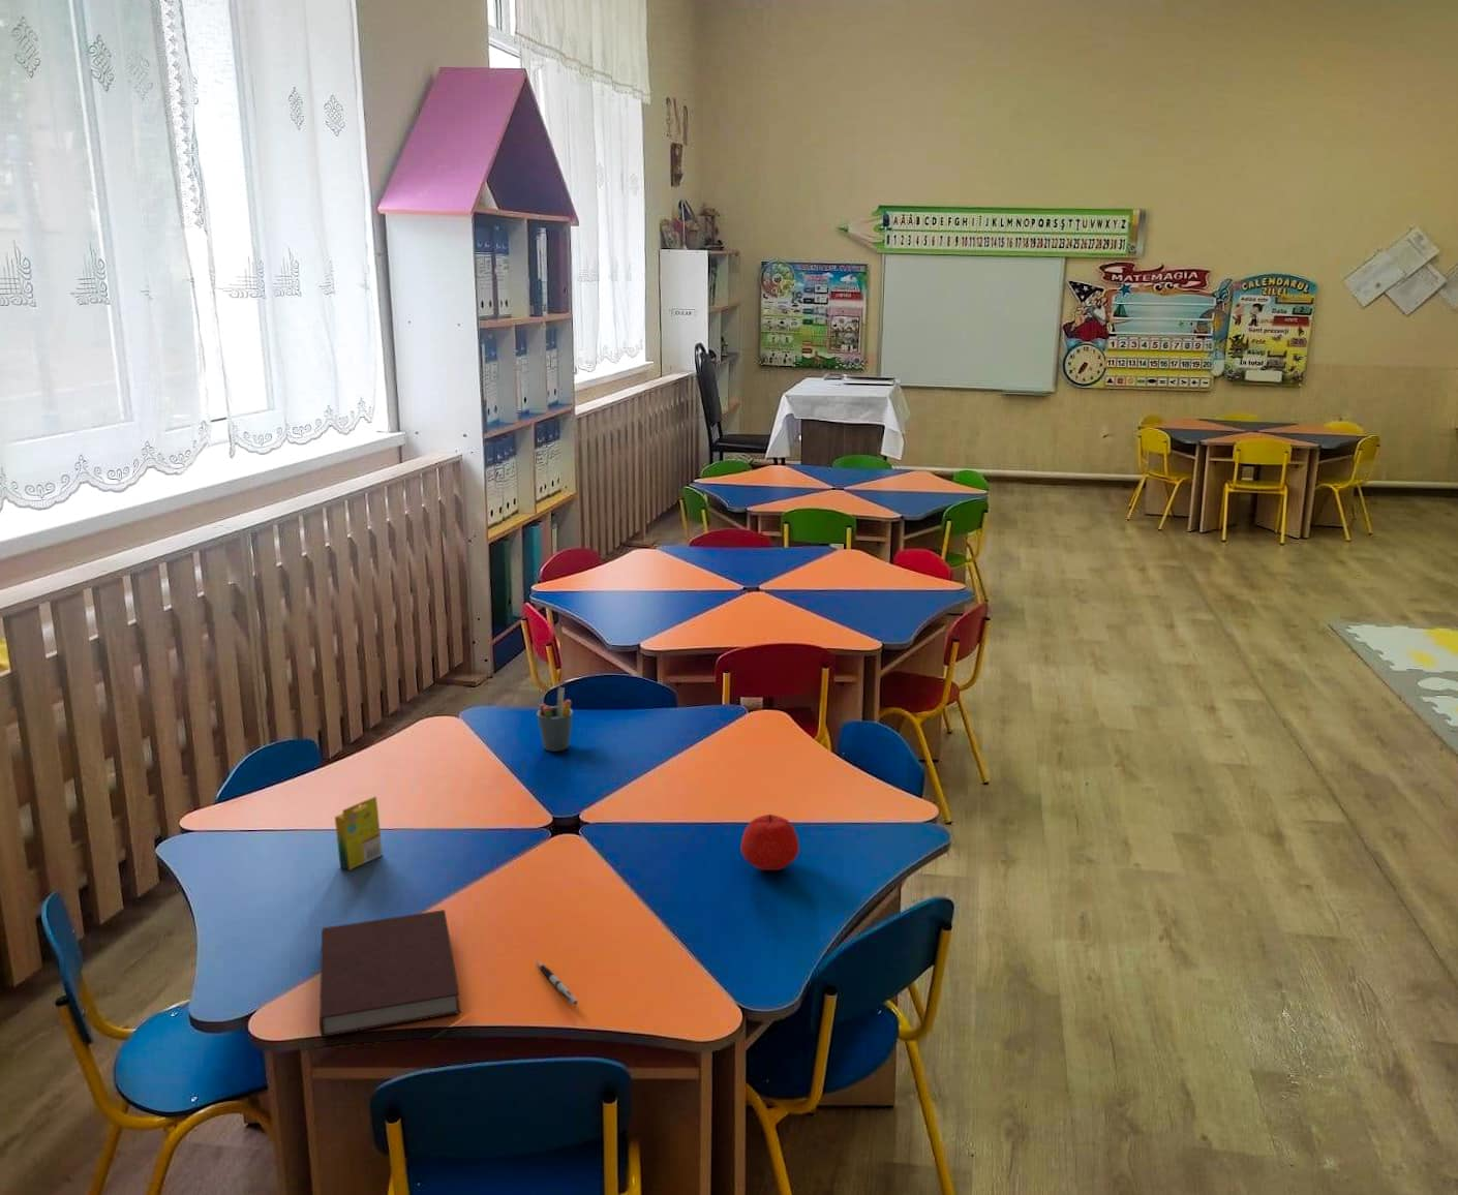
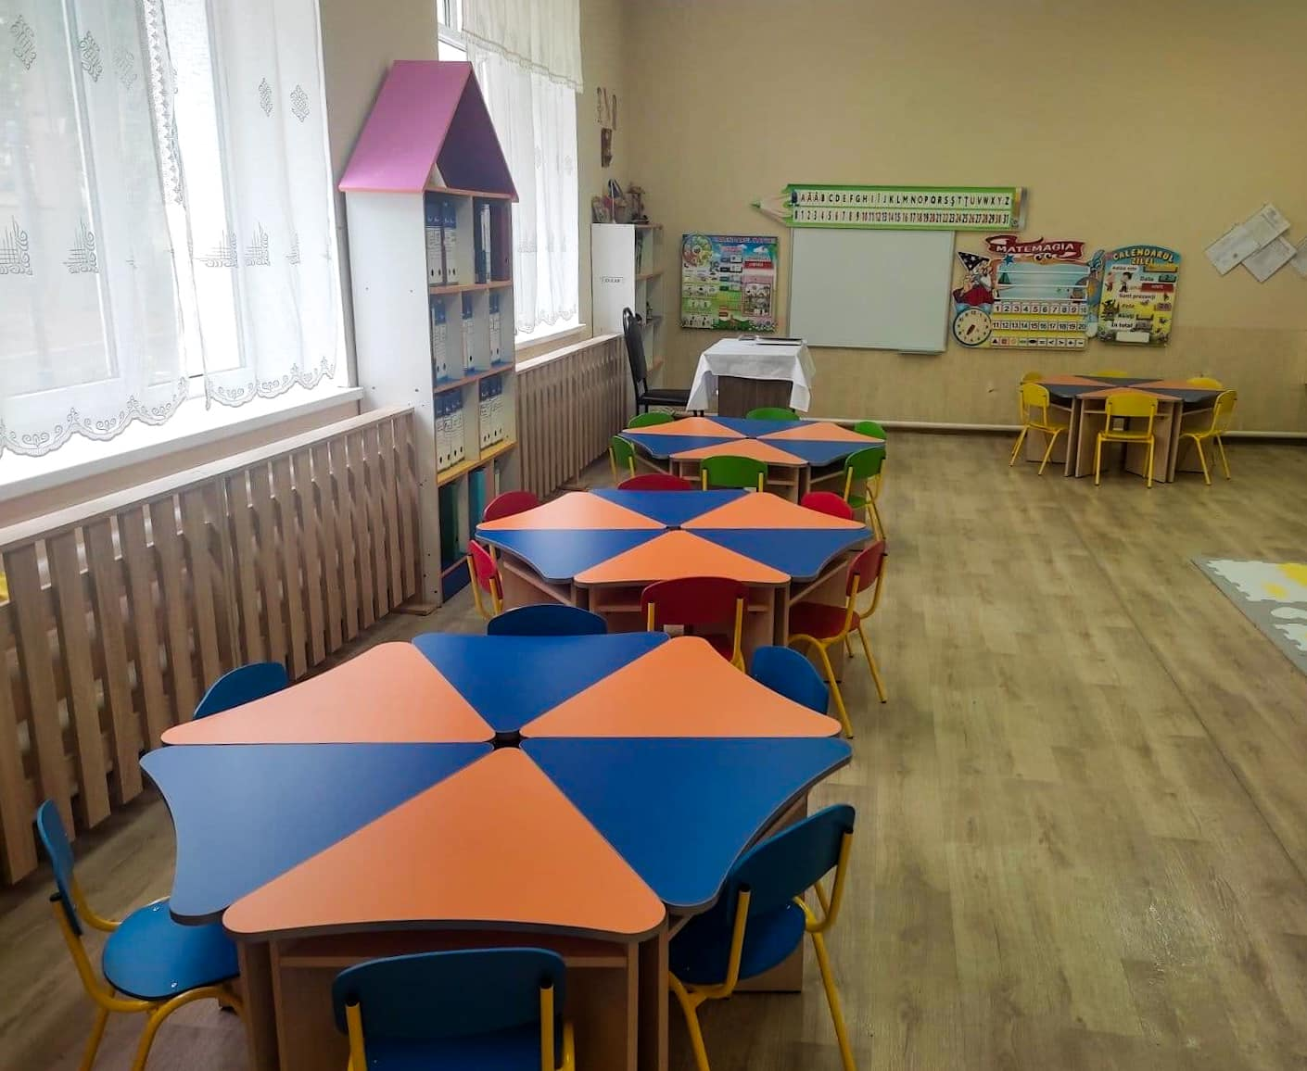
- notebook (386, 967)
- pen holder (556, 719)
- crayon box (357, 831)
- apple (769, 841)
- pen (556, 981)
